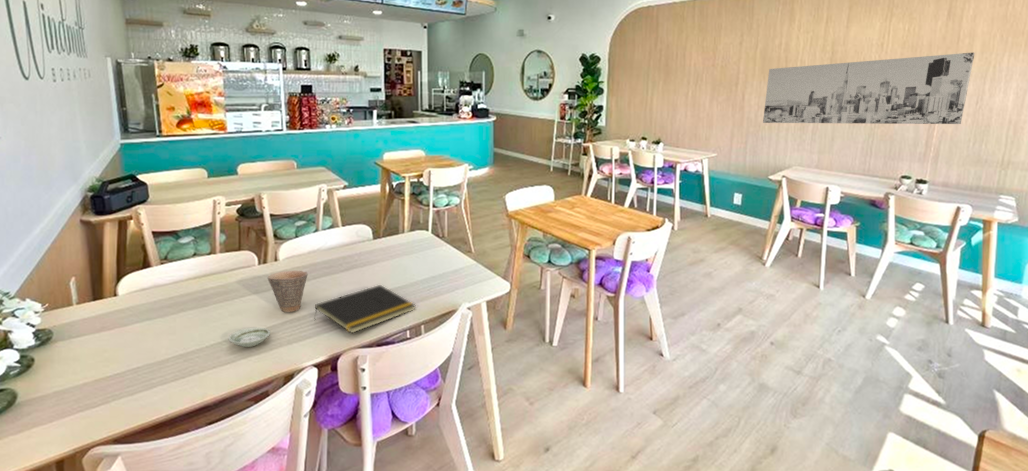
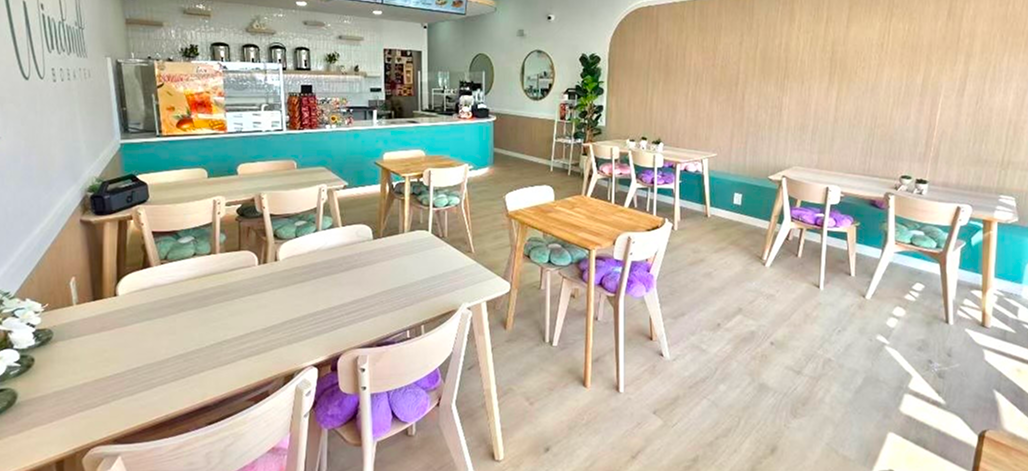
- notepad (367, 306)
- saucer (250, 338)
- wall art (853, 93)
- cup (289, 291)
